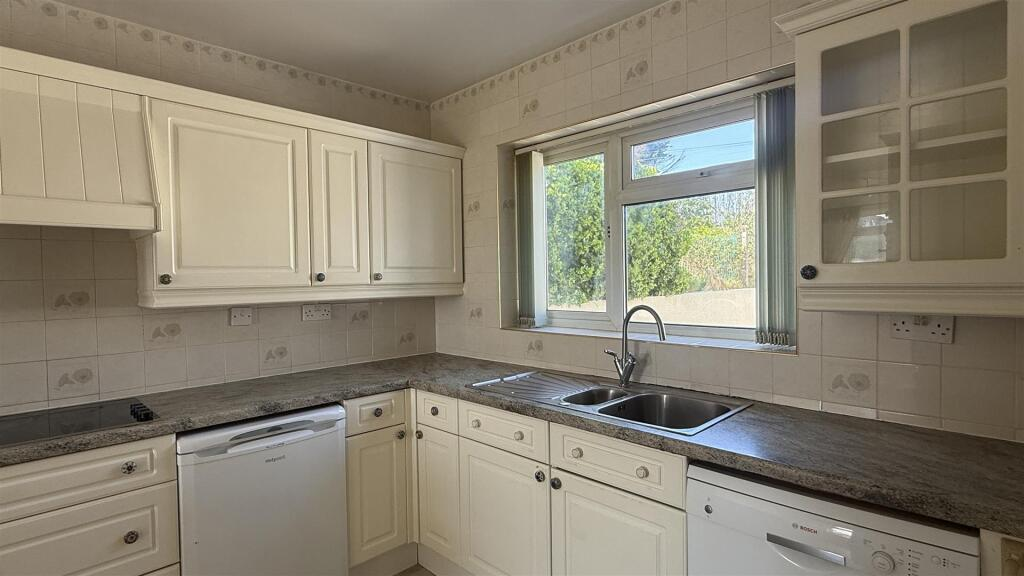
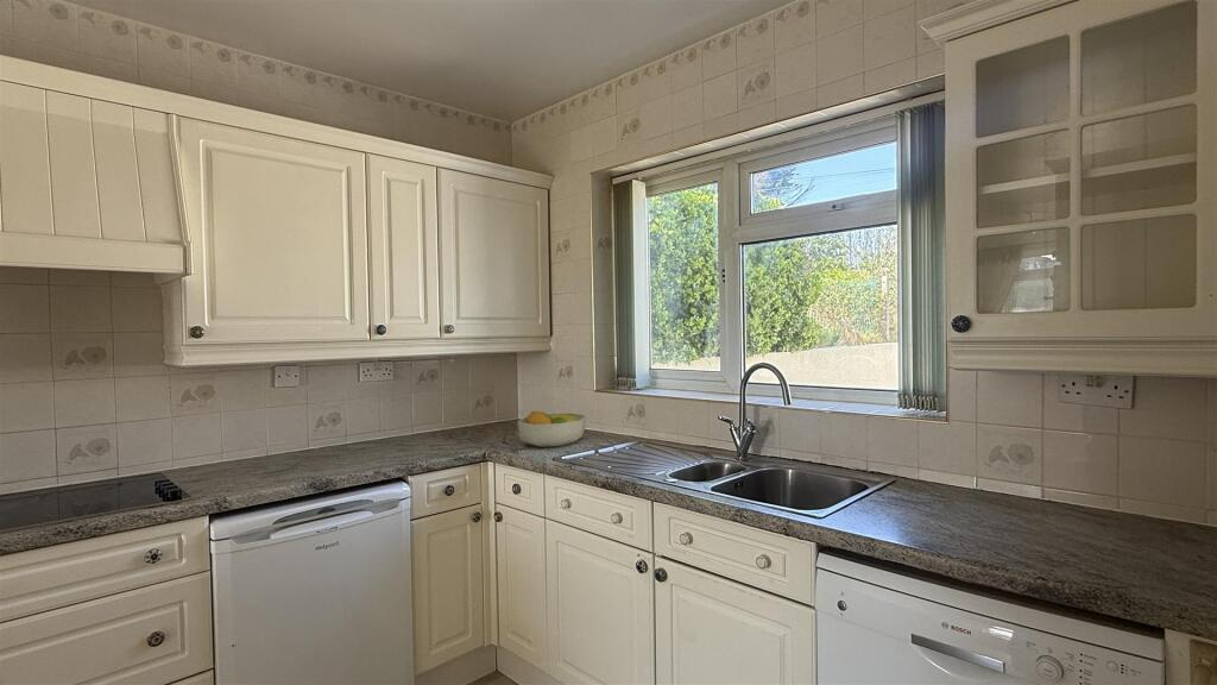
+ fruit bowl (553, 425)
